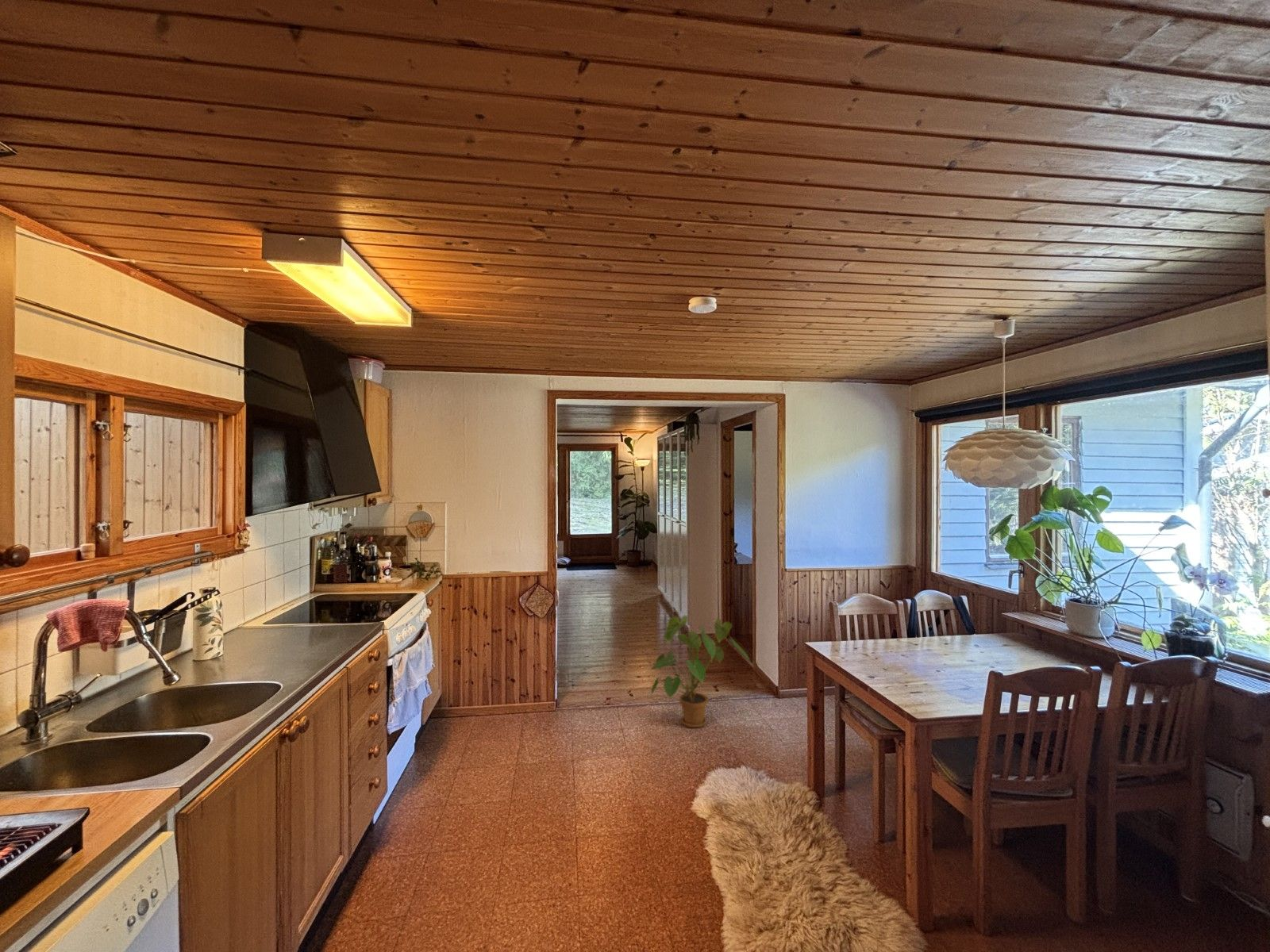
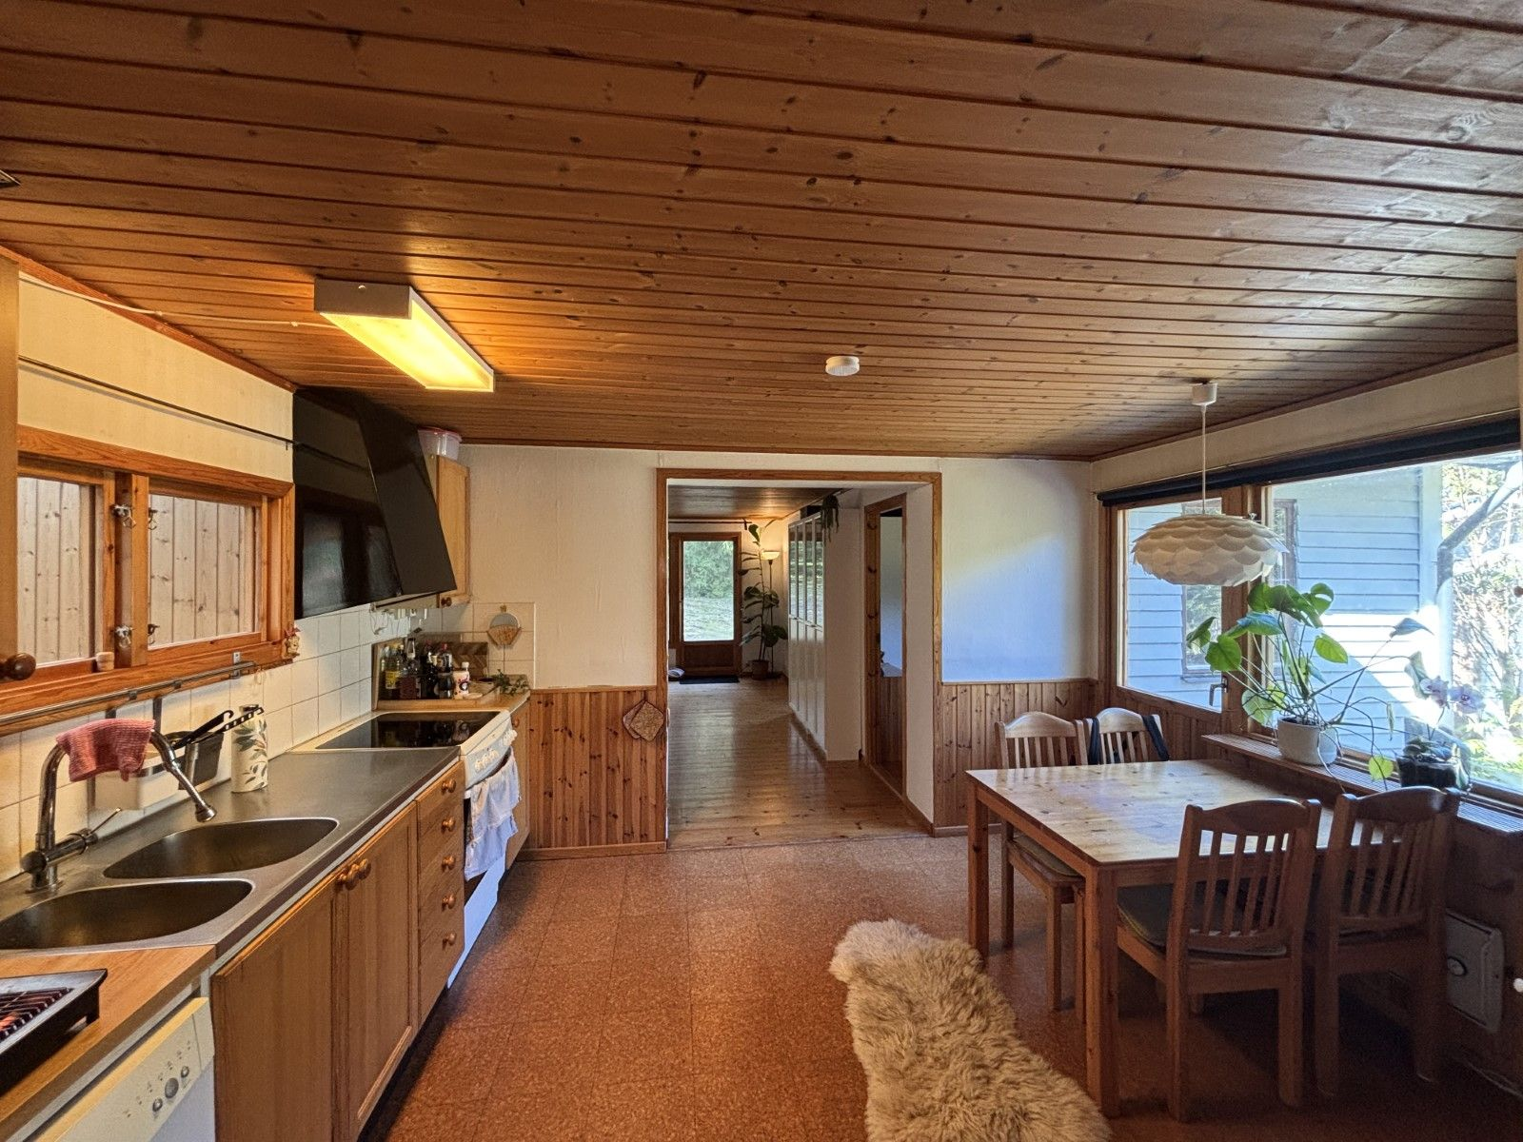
- house plant (698, 668)
